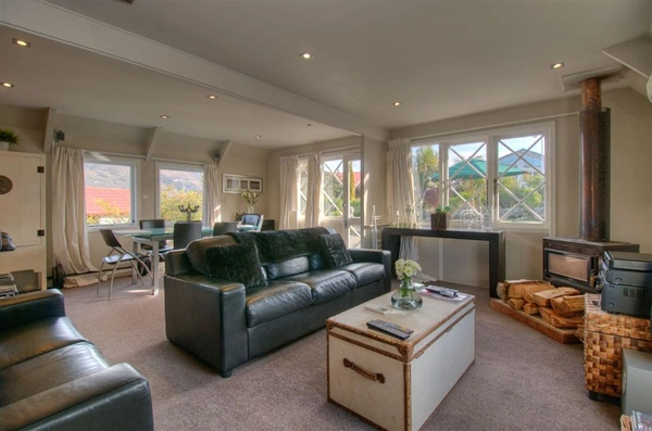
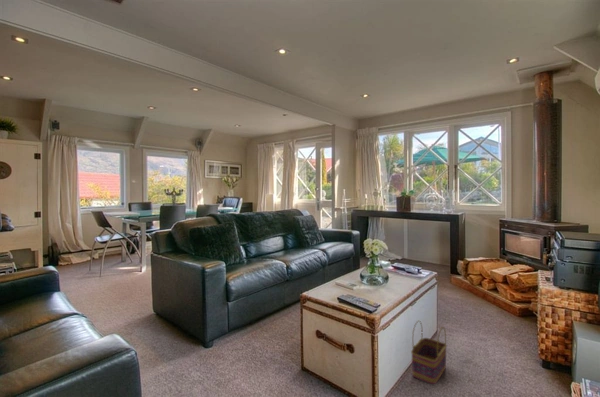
+ basket (429, 347)
